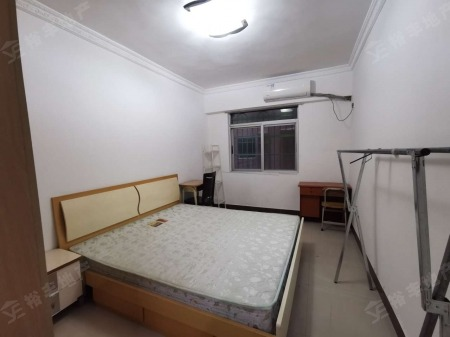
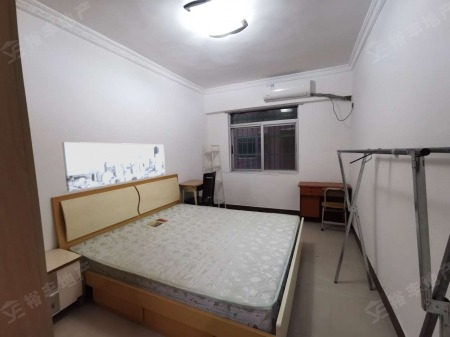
+ wall art (126, 162)
